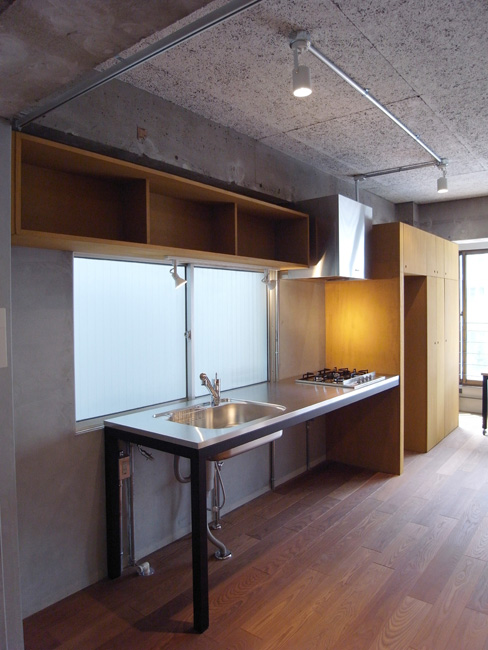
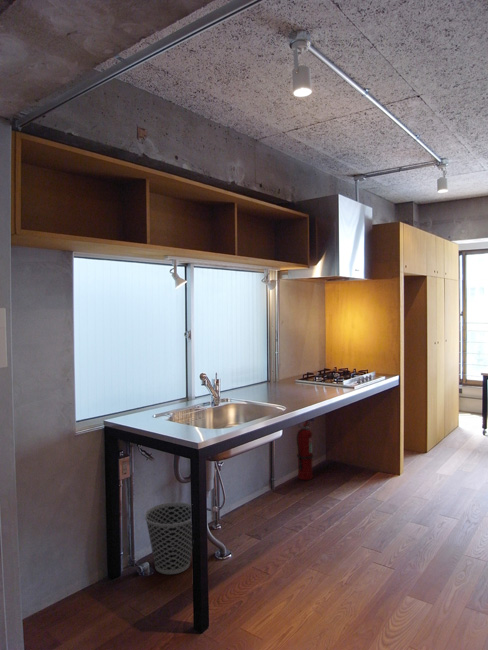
+ wastebasket (172, 538)
+ fire extinguisher (304, 449)
